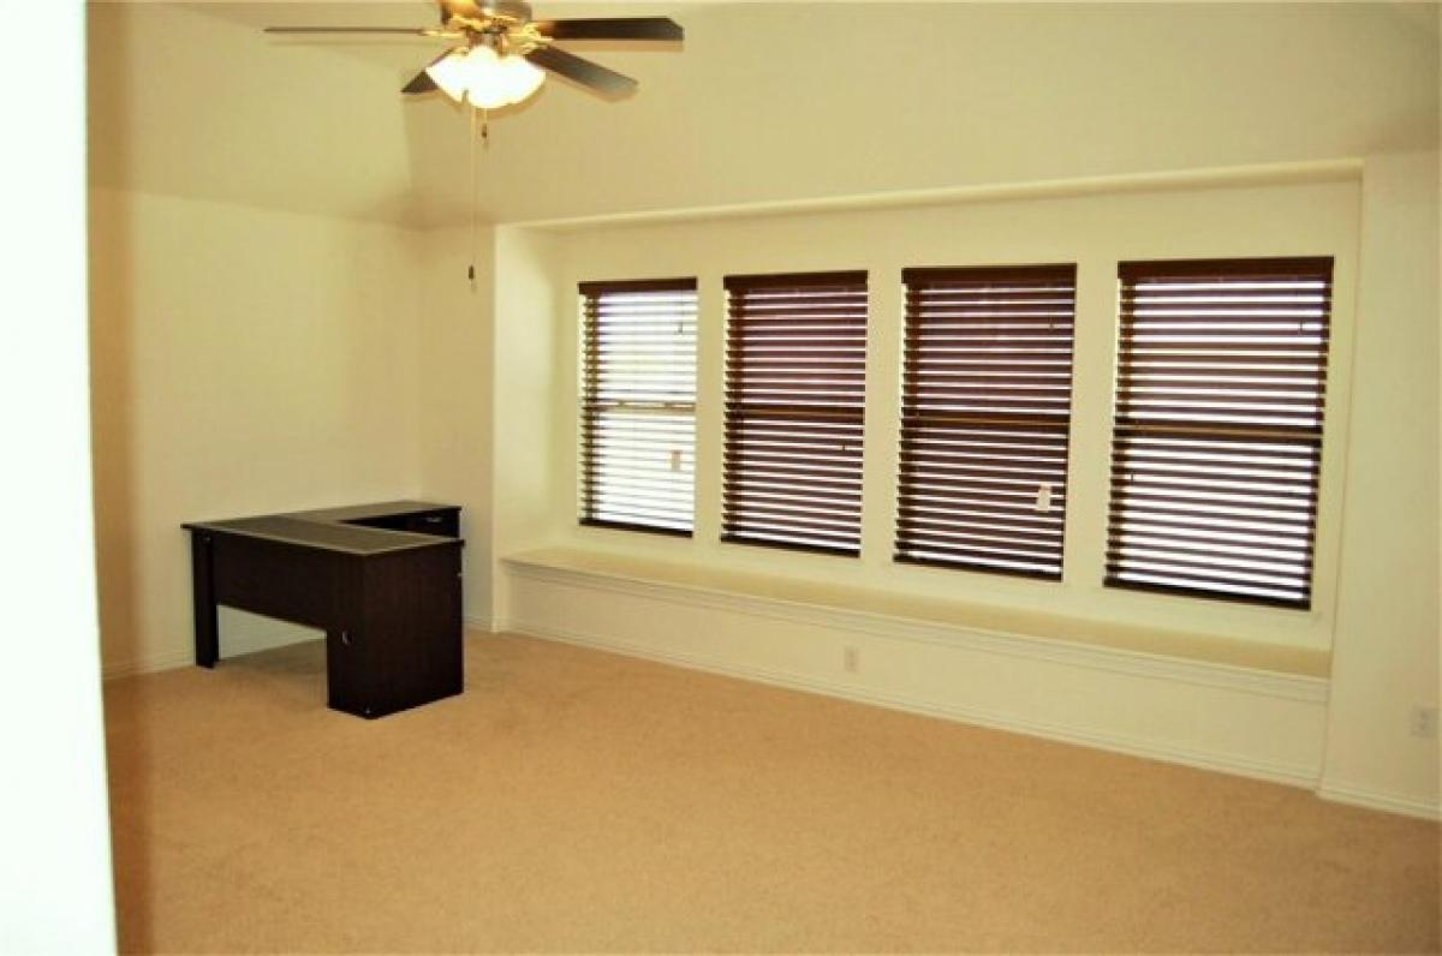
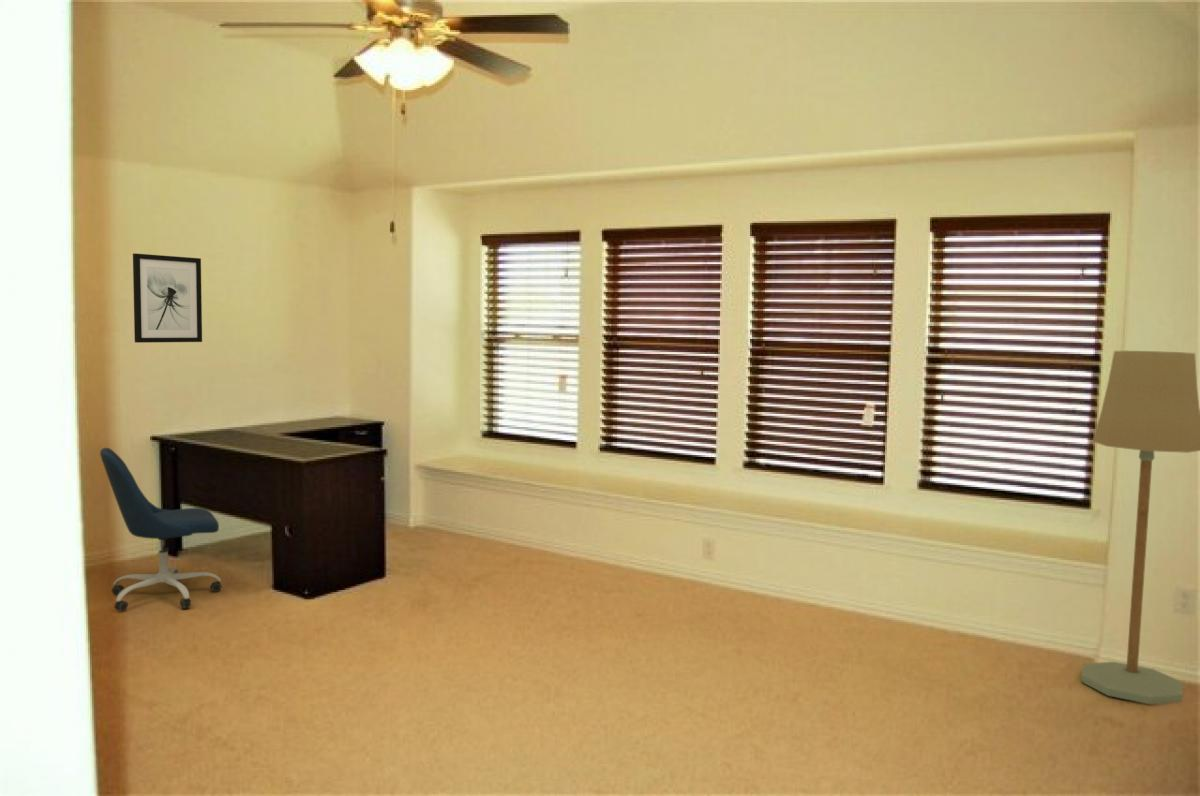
+ floor lamp (1142, 521)
+ wall art (168, 299)
+ office chair (163, 523)
